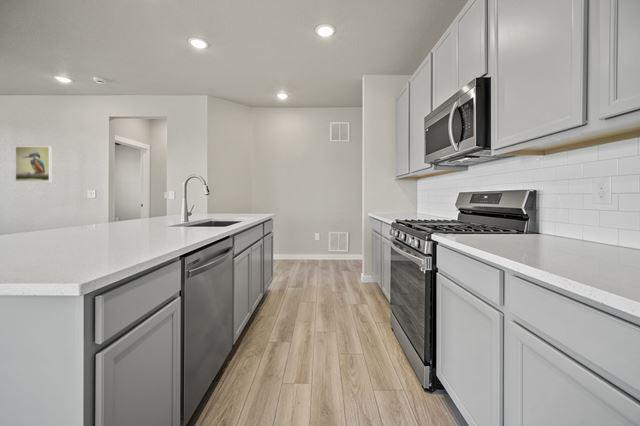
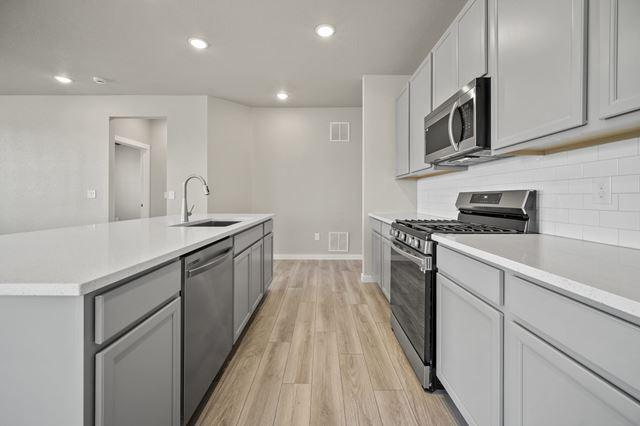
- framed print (33, 164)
